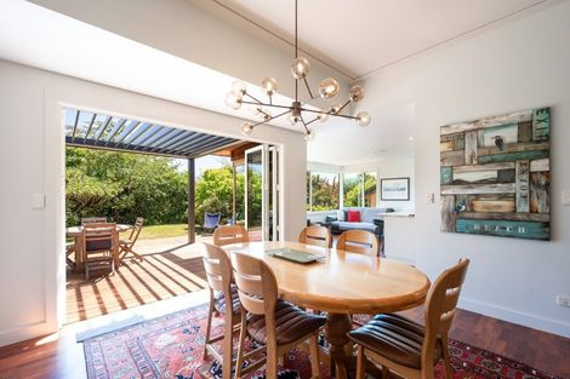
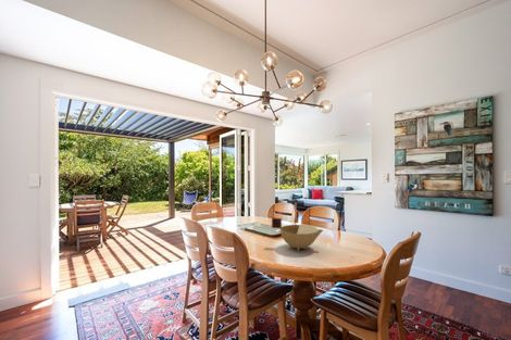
+ bowl (297, 234)
